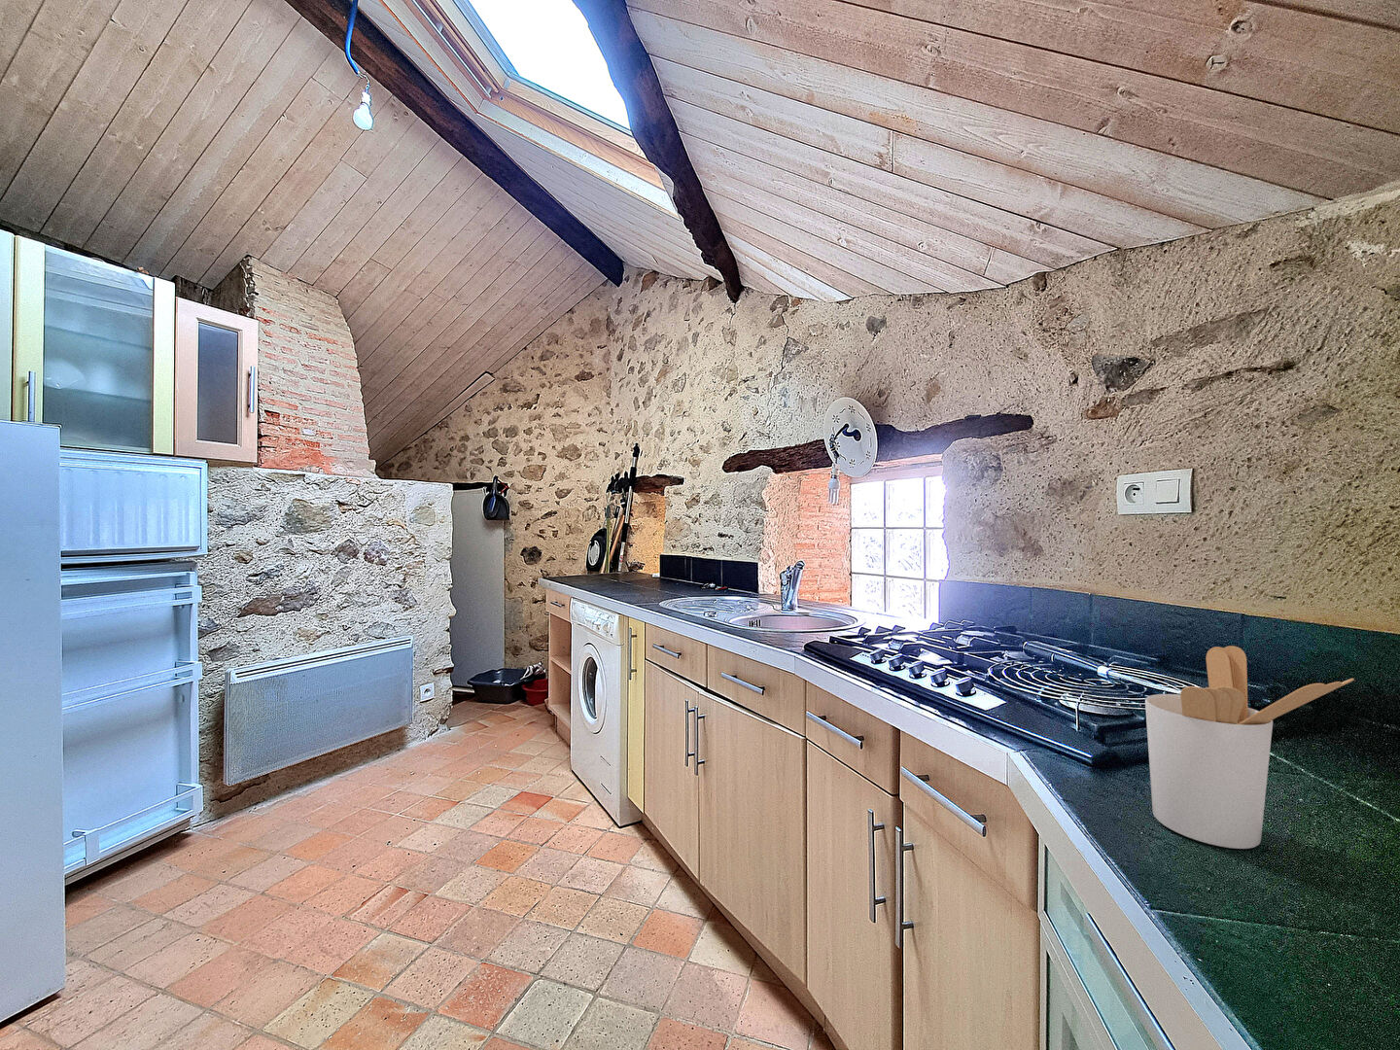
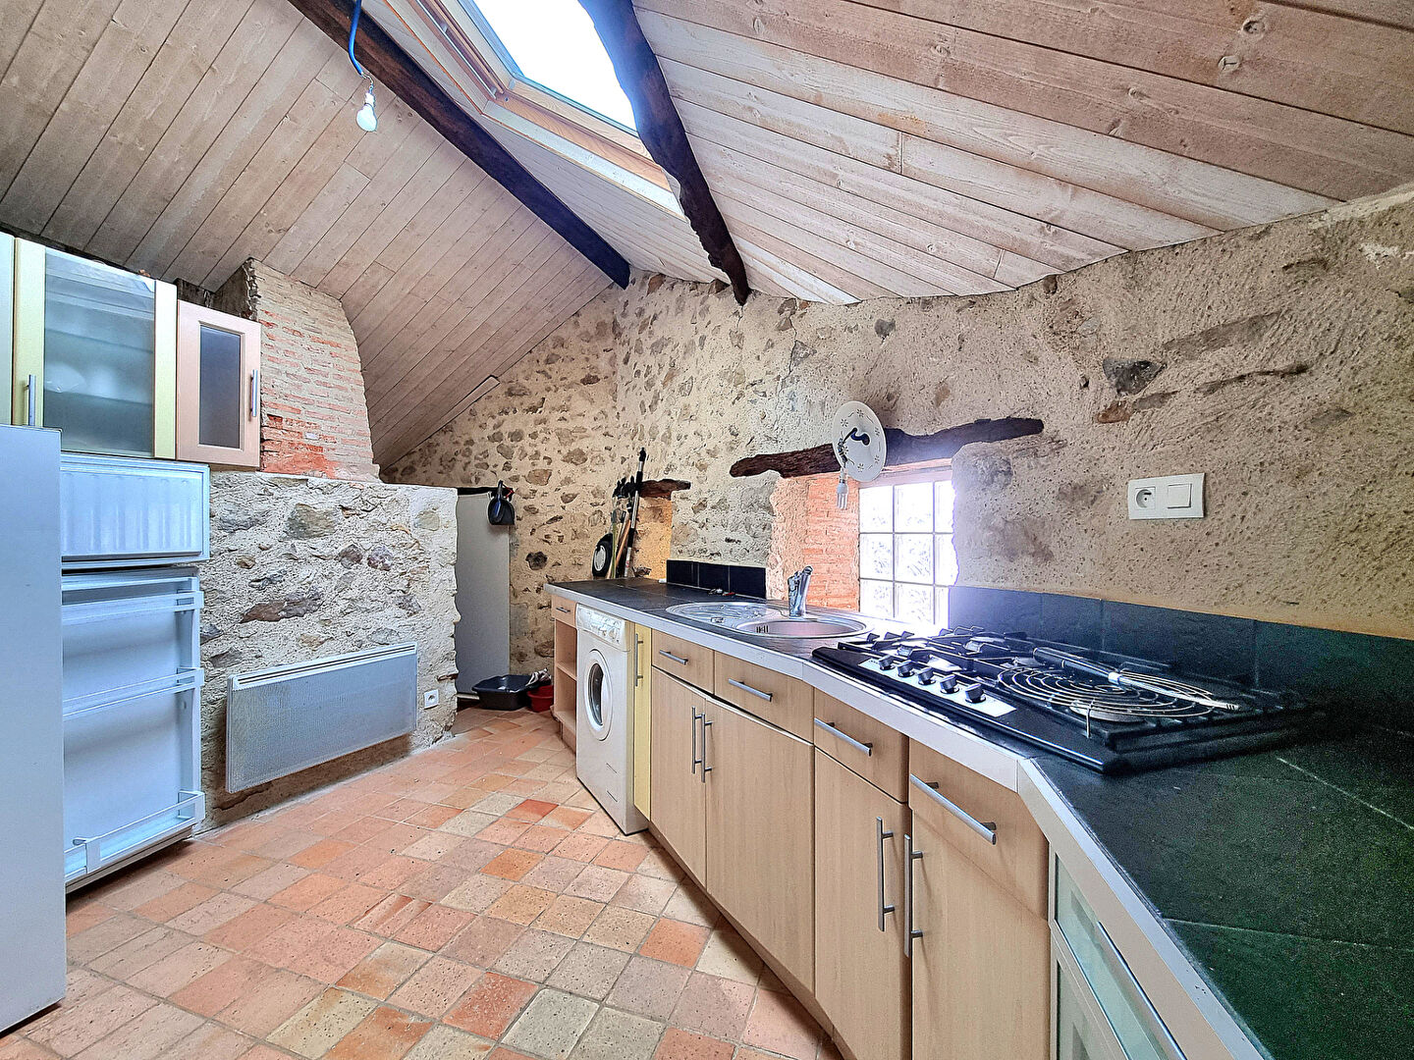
- utensil holder (1239, 747)
